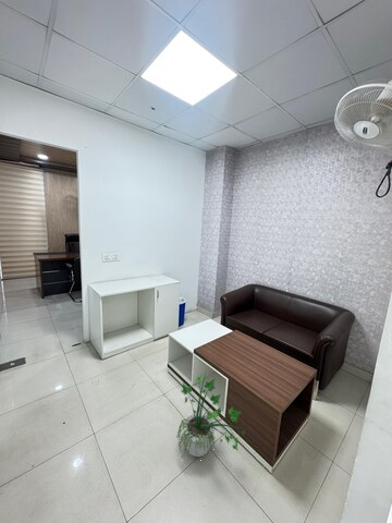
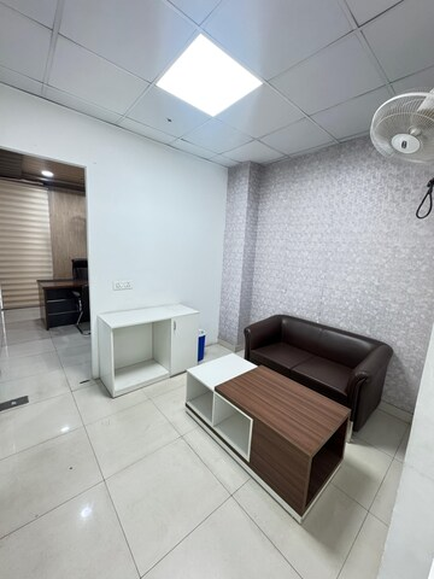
- potted plant (209, 419)
